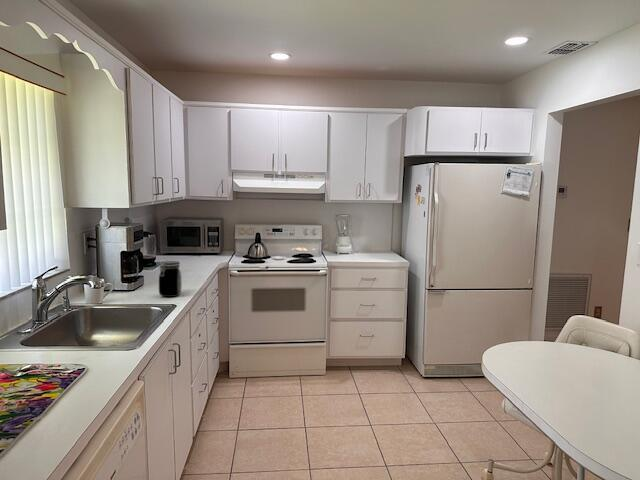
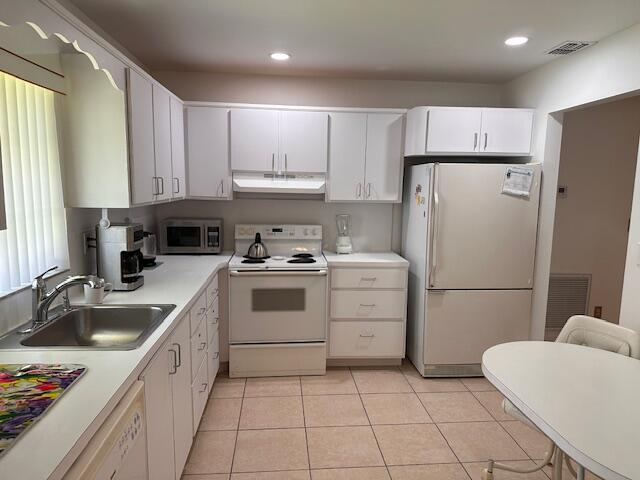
- jar (170, 278)
